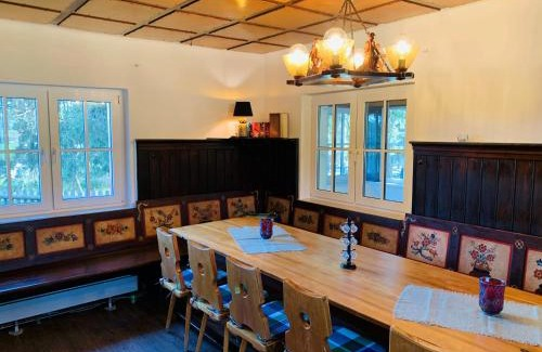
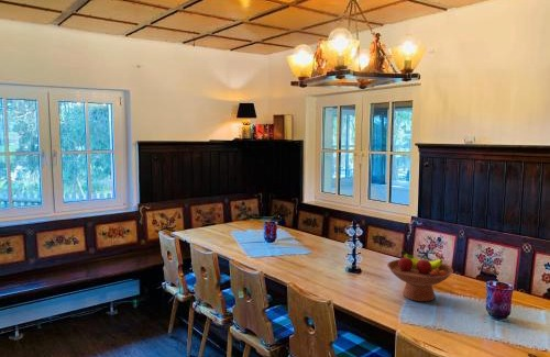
+ fruit bowl (419, 276)
